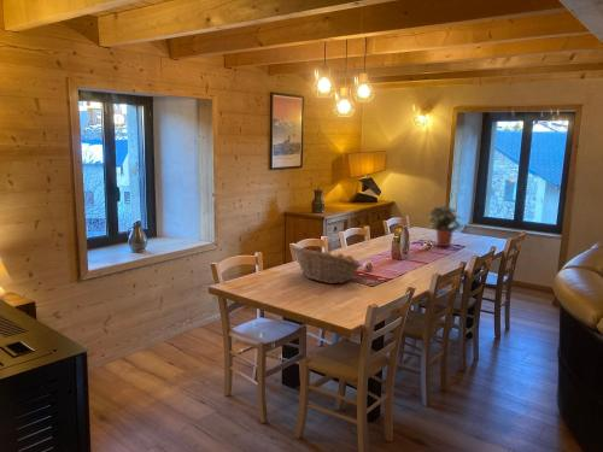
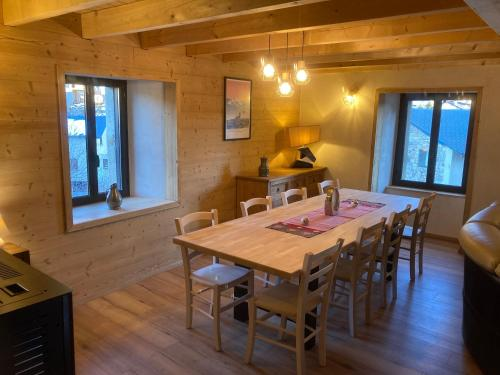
- fruit basket (324, 262)
- potted plant (445, 224)
